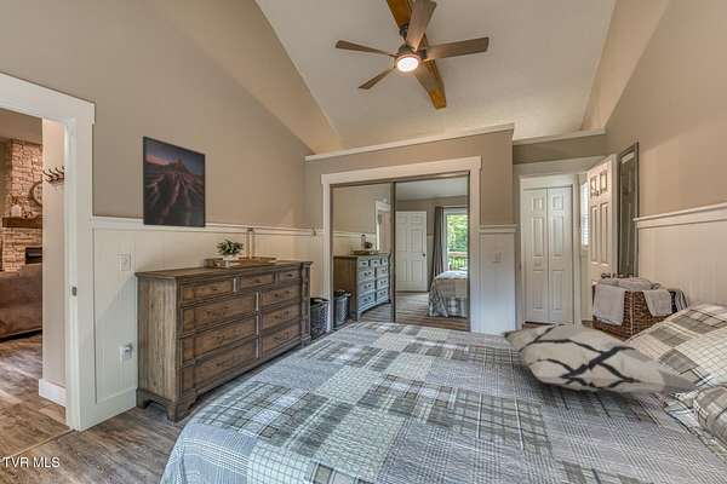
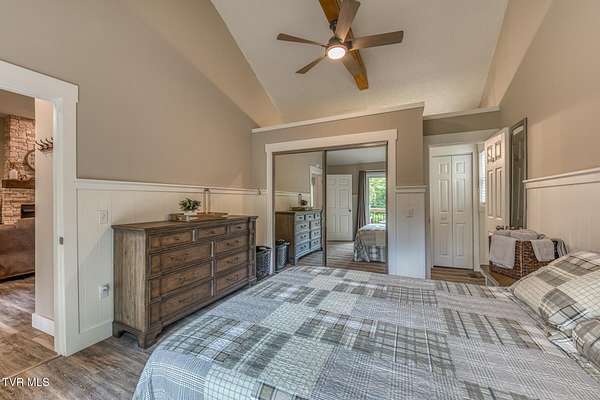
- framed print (177, 186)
- decorative pillow (577, 355)
